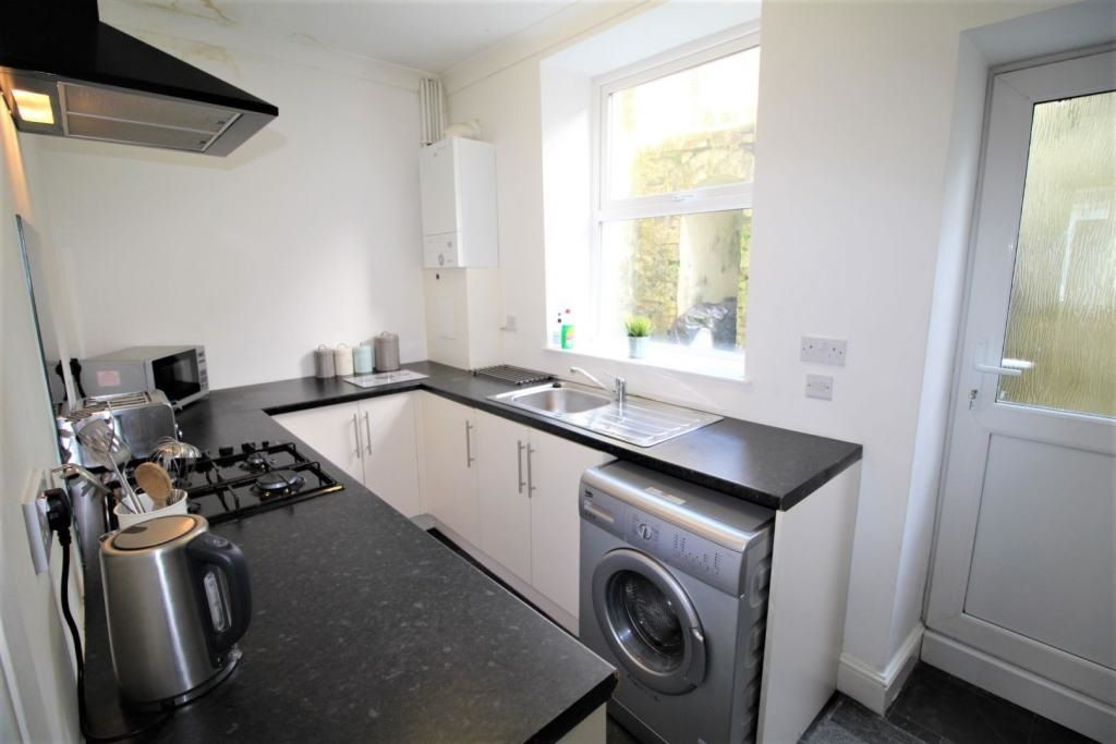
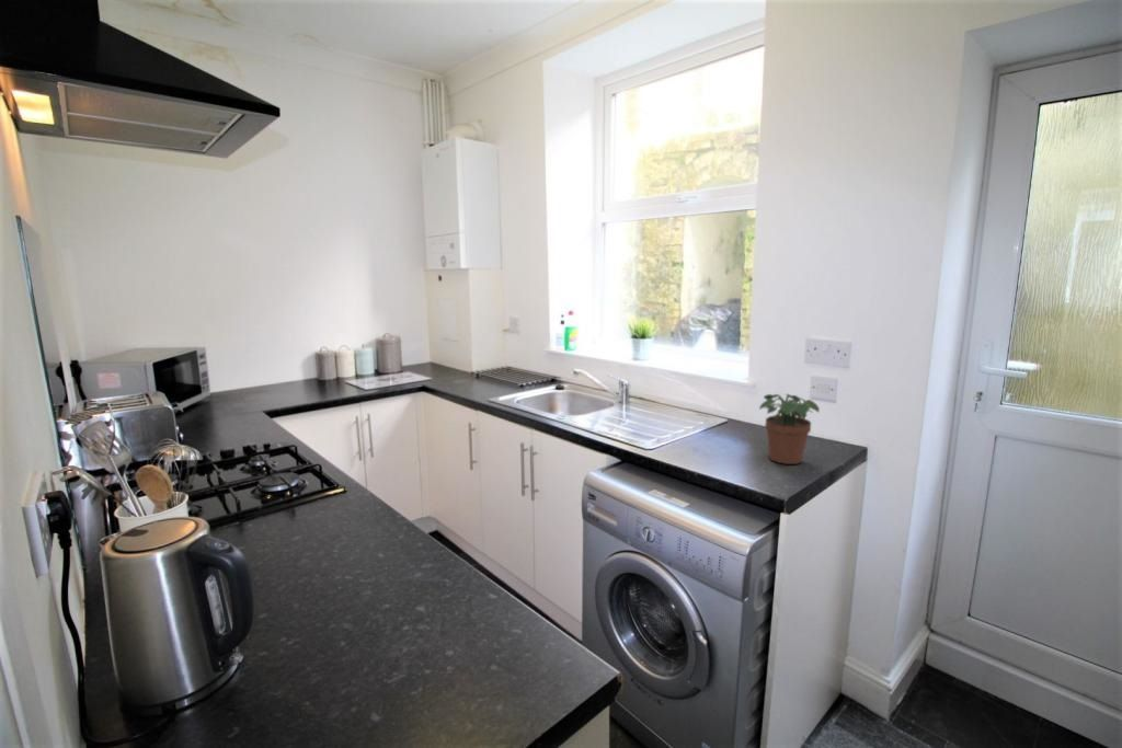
+ potted plant (785, 427)
